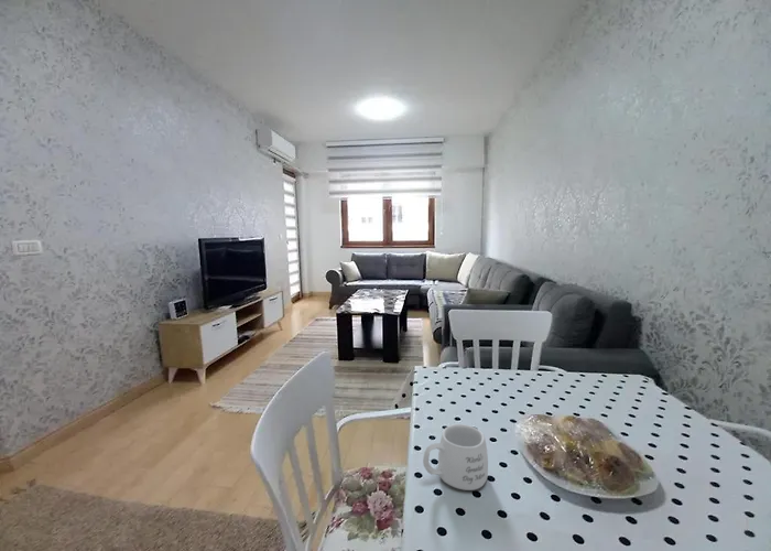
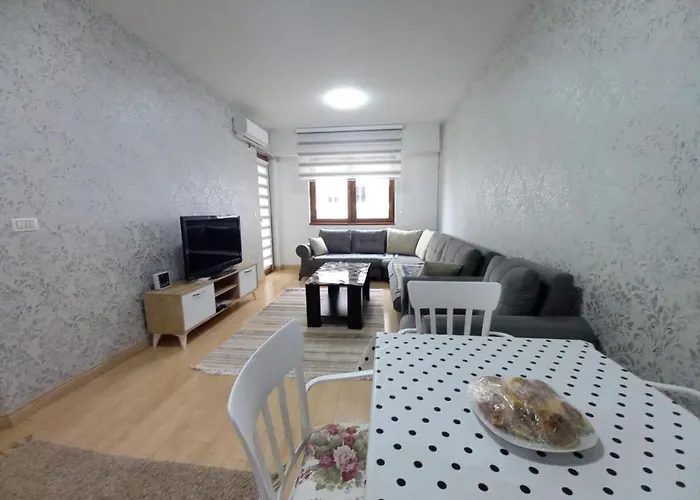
- mug (454, 456)
